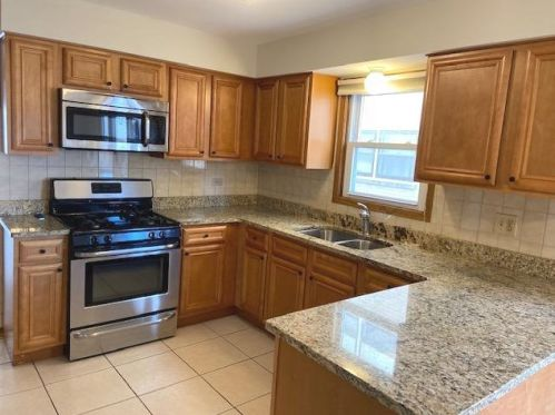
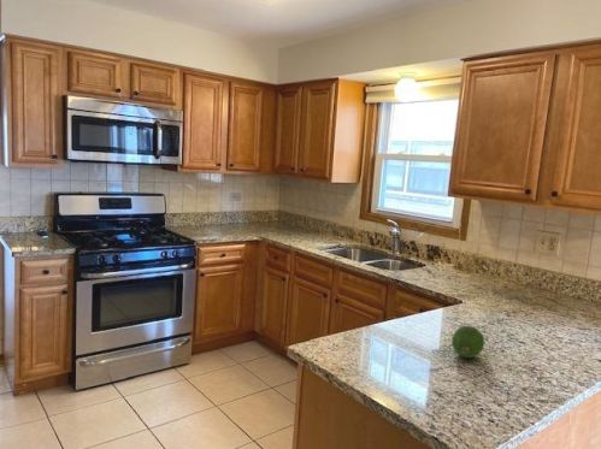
+ fruit (466, 342)
